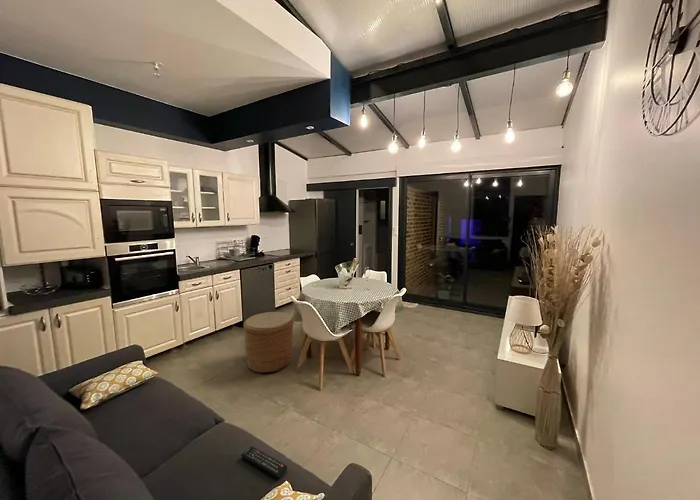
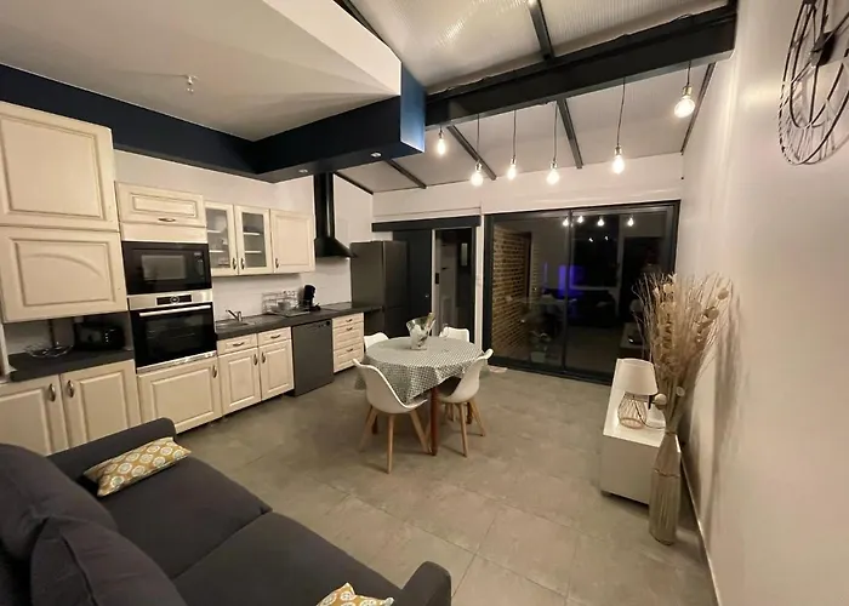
- remote control (263, 461)
- basket (269, 340)
